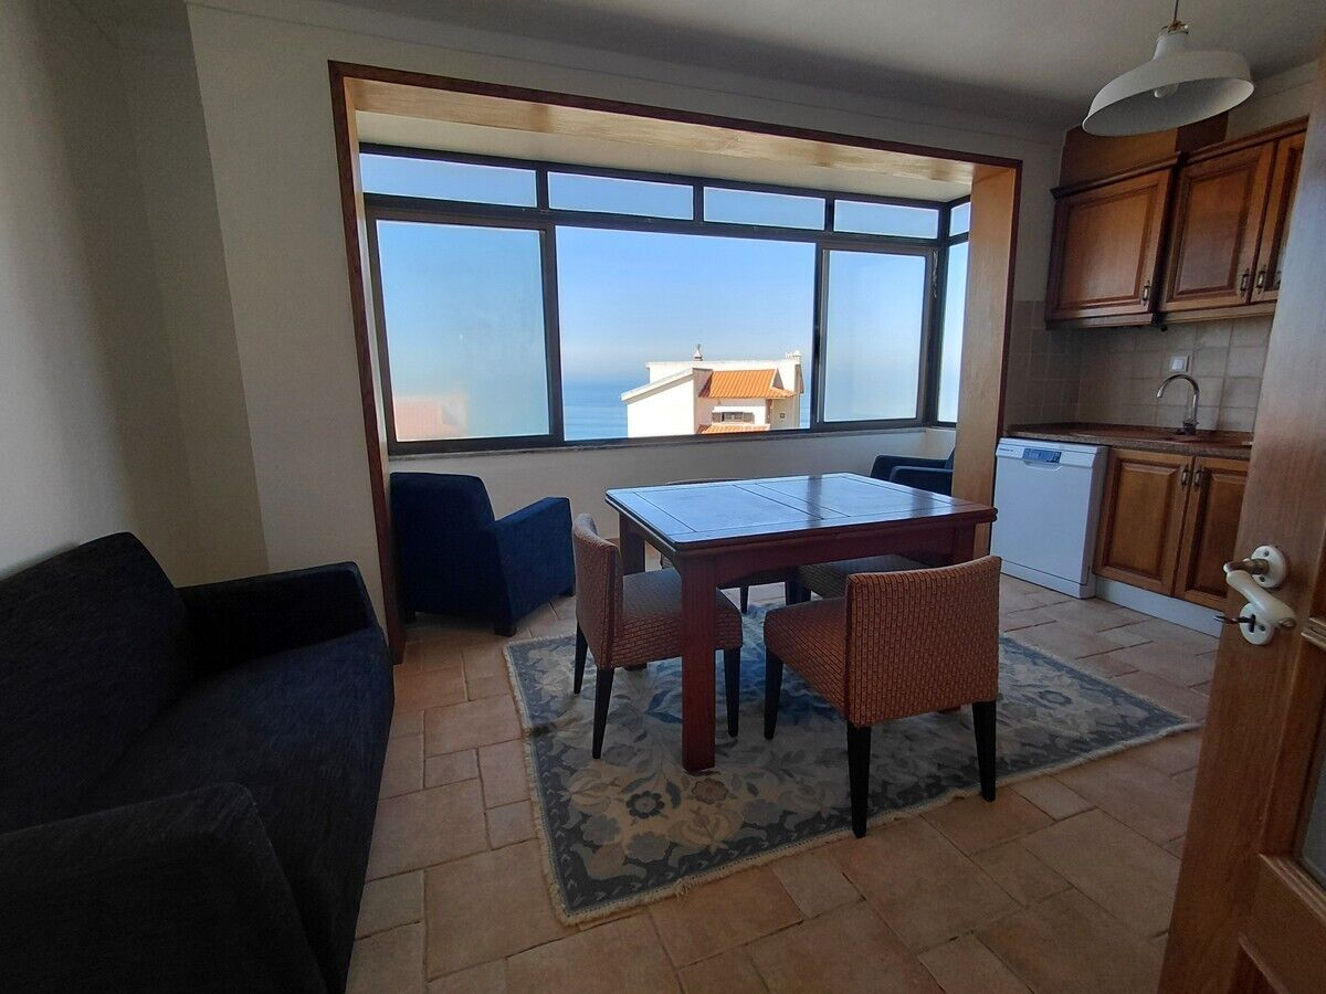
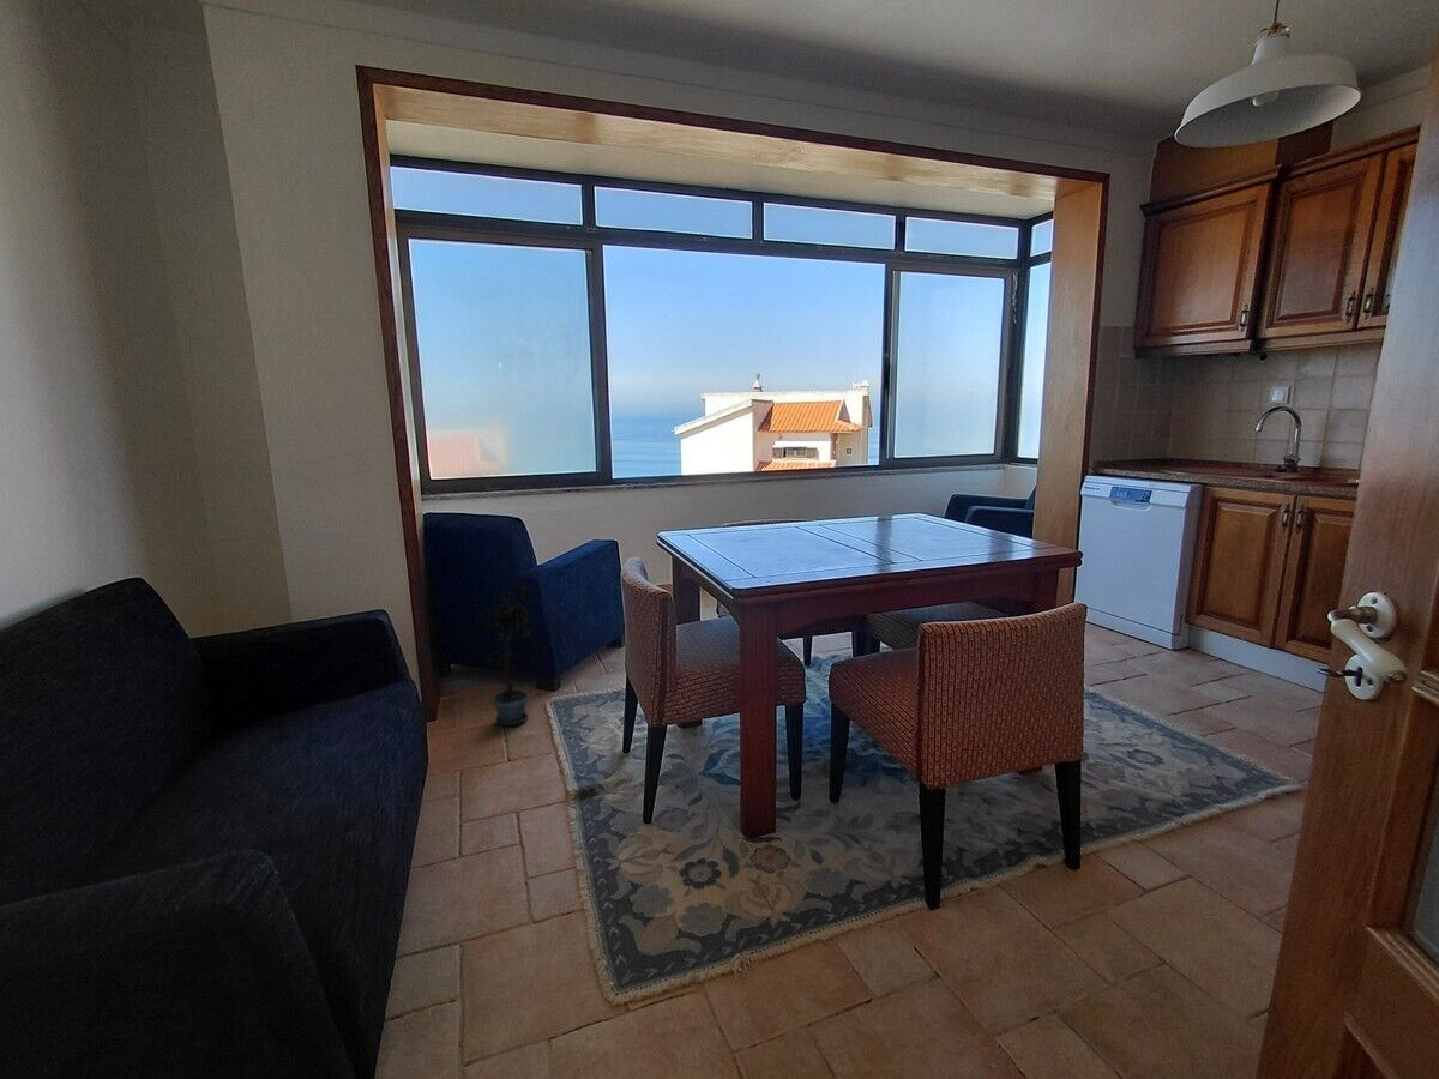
+ potted plant (508, 653)
